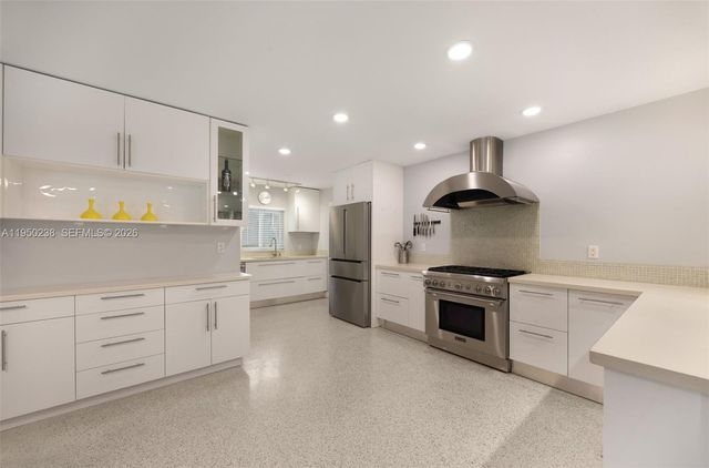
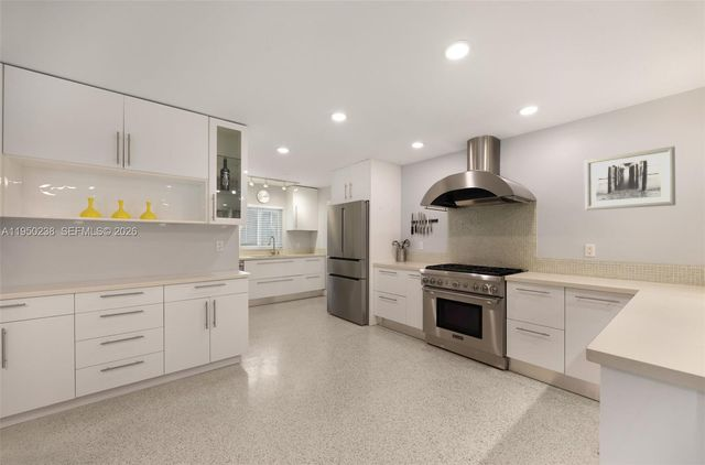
+ wall art (626, 181)
